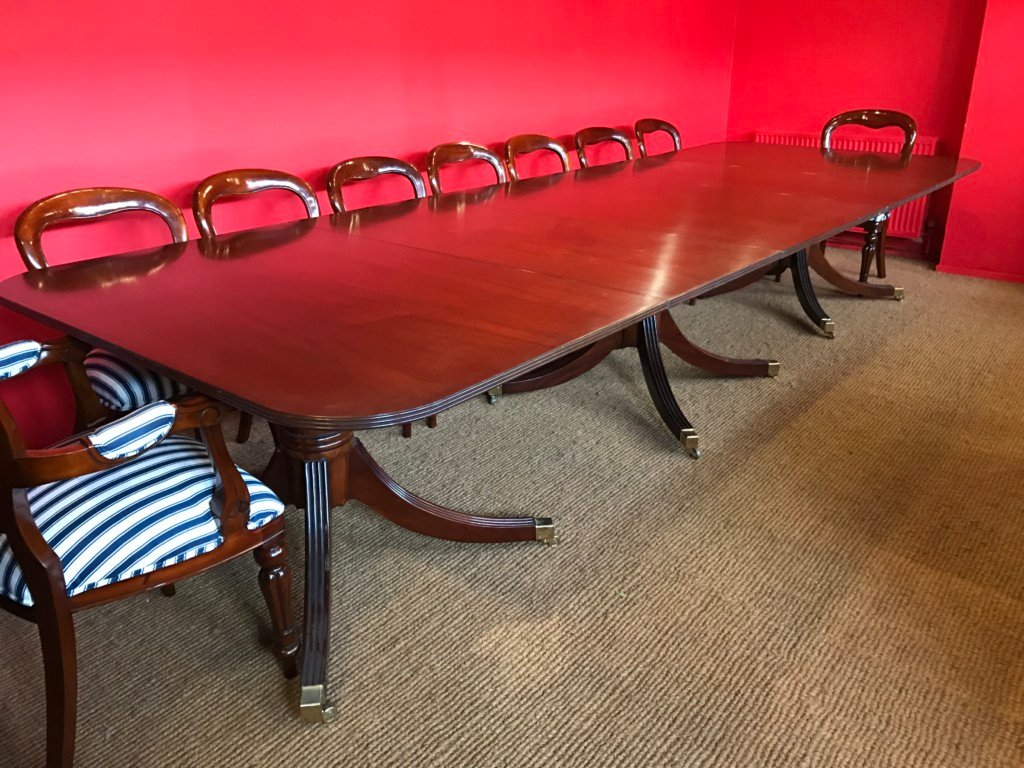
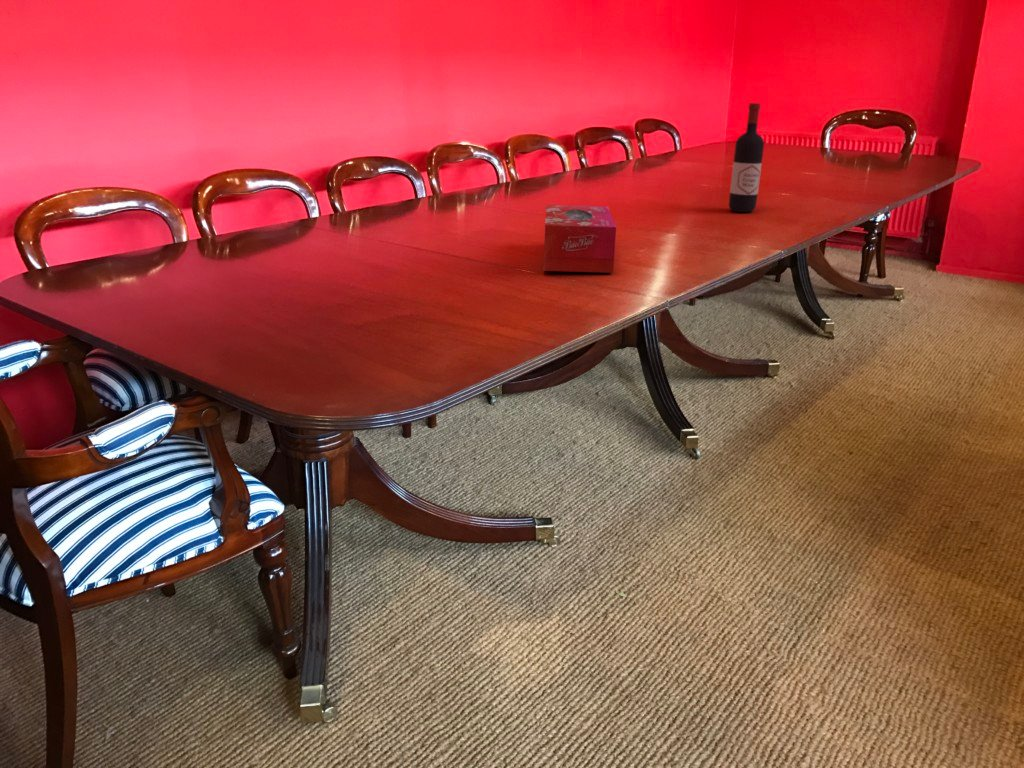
+ wine bottle (748, 158)
+ tissue box (577, 236)
